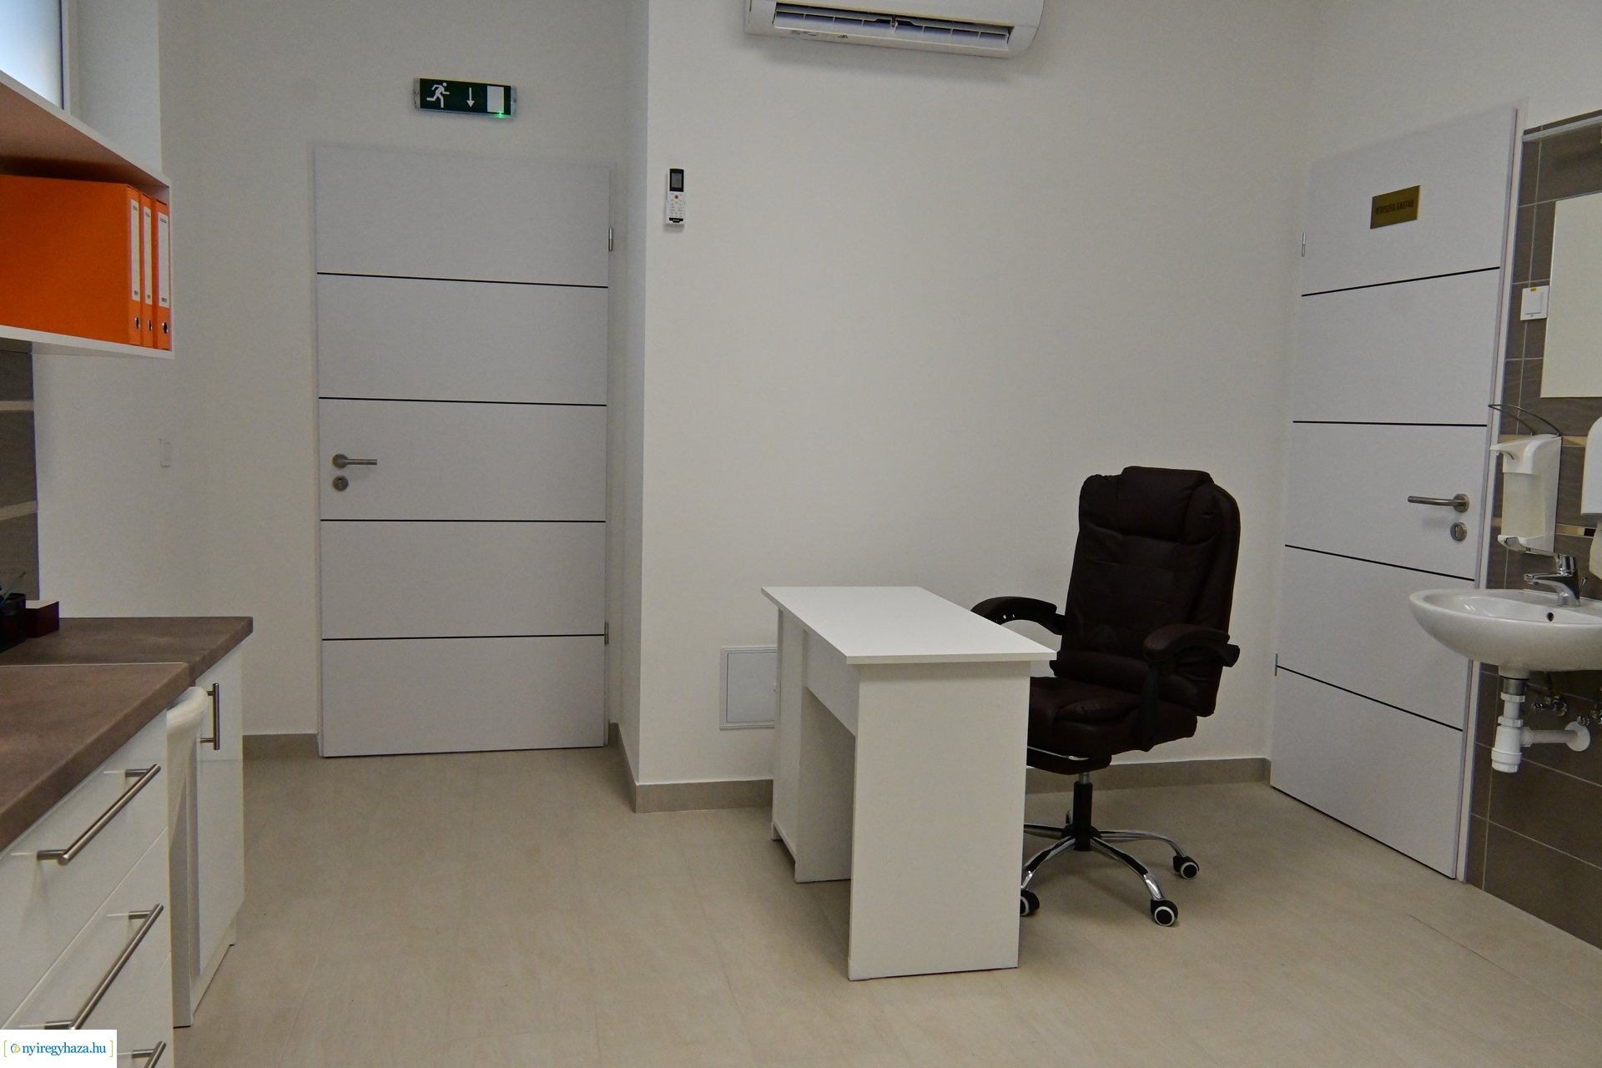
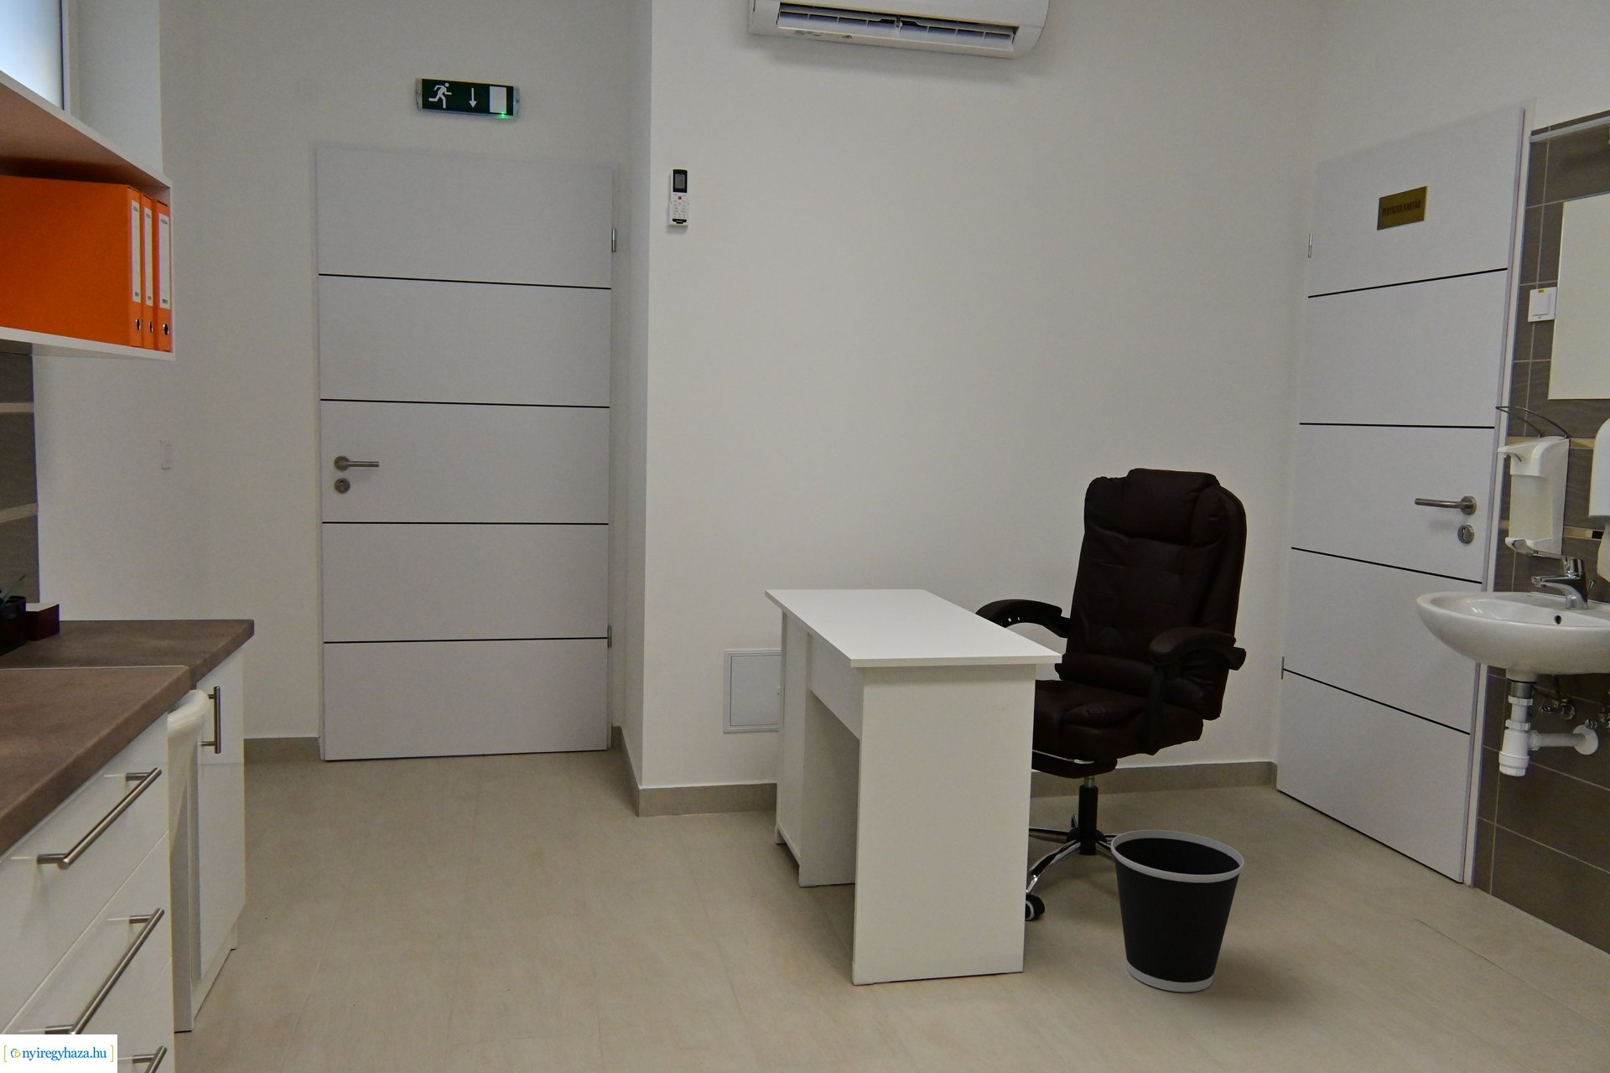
+ wastebasket (1173, 913)
